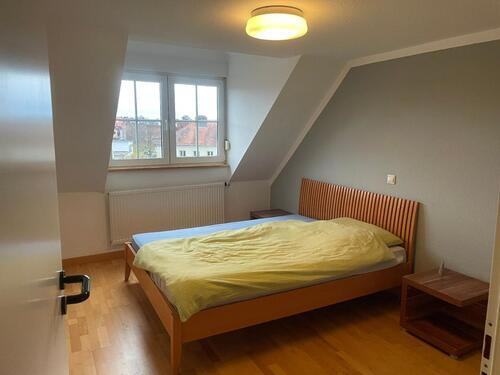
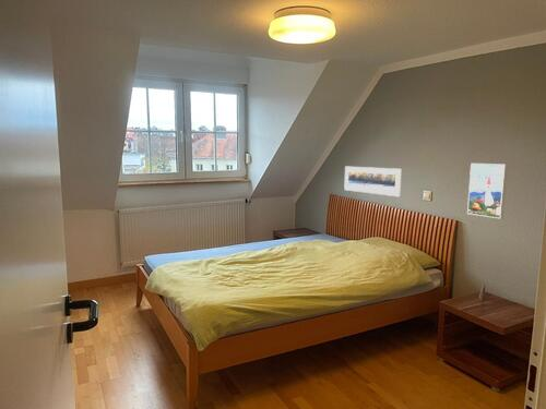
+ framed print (486, 190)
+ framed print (370, 180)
